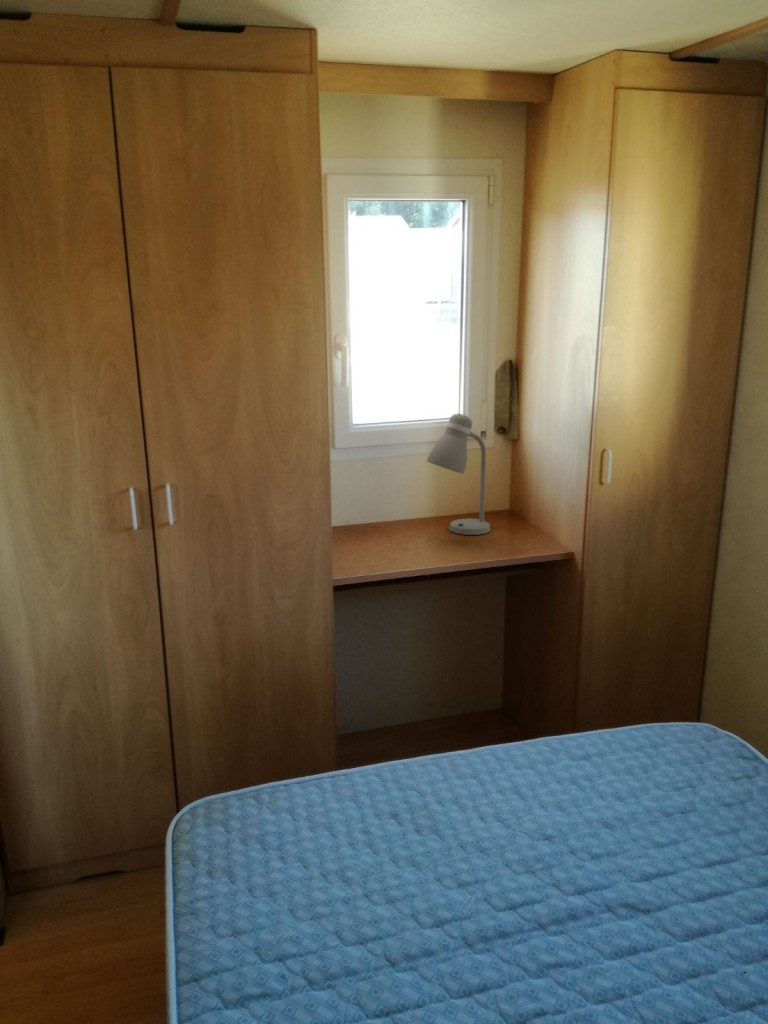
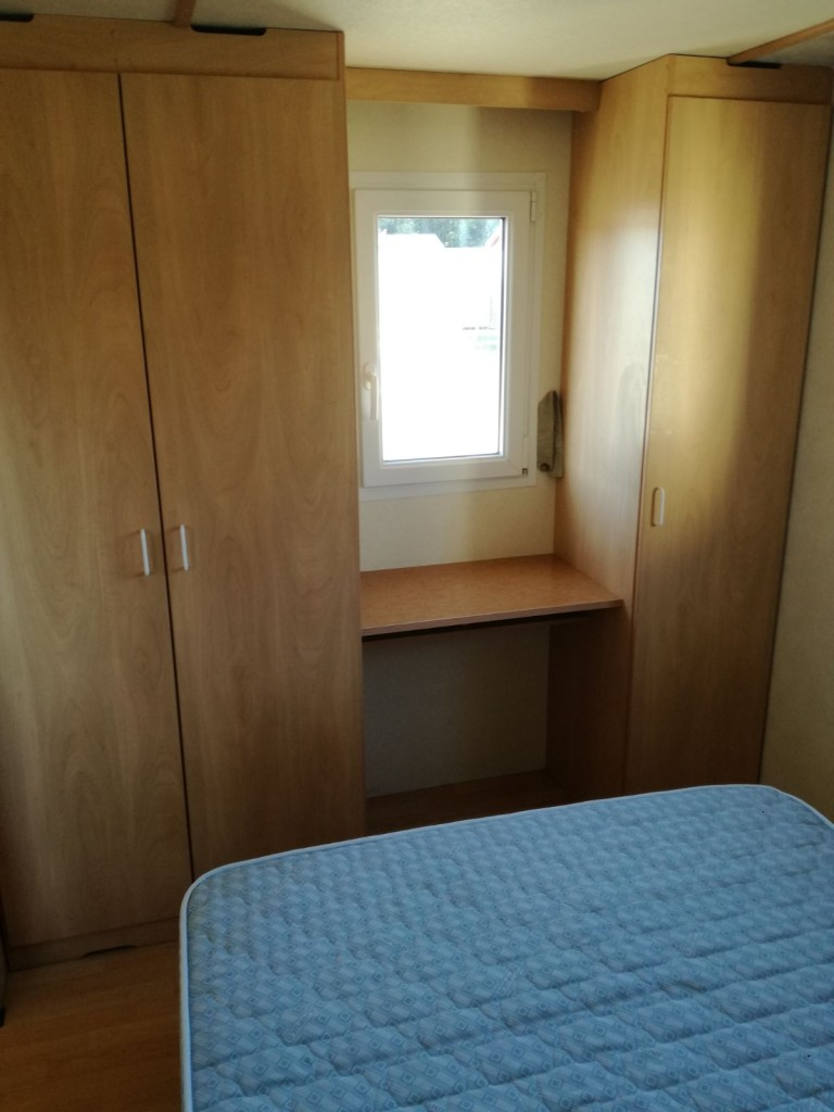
- desk lamp (459, 472)
